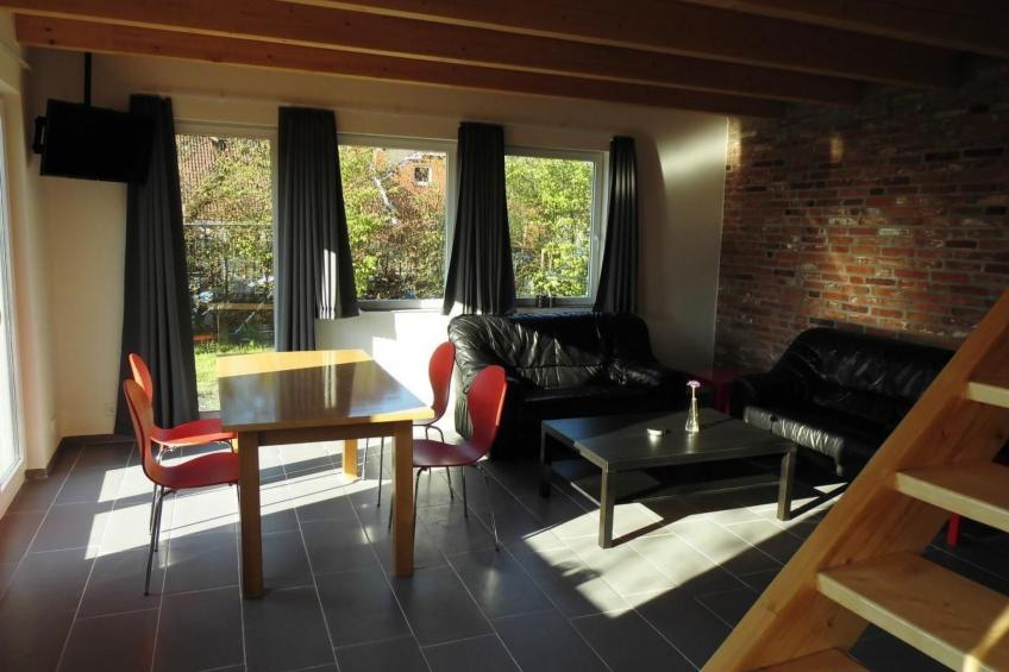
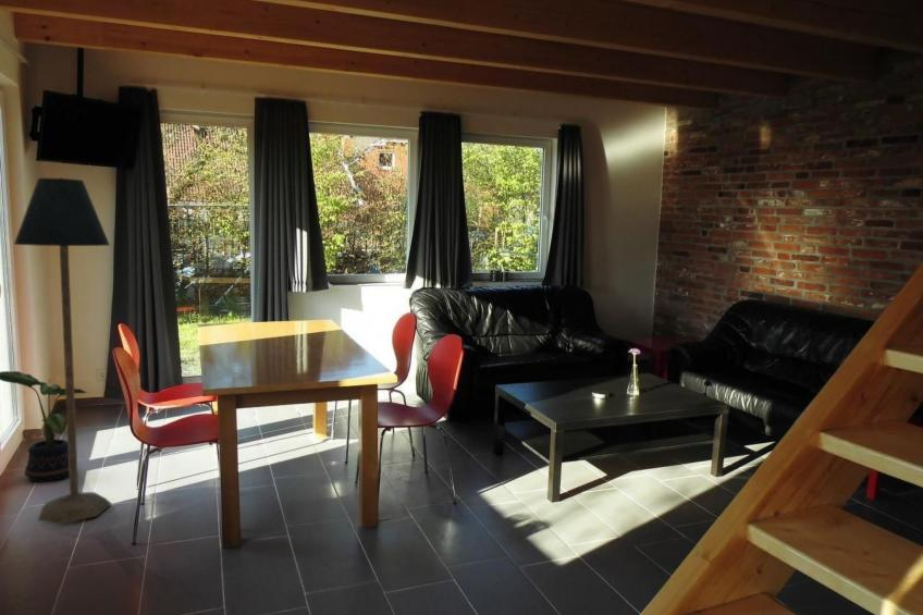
+ floor lamp (67, 348)
+ potted plant (46, 419)
